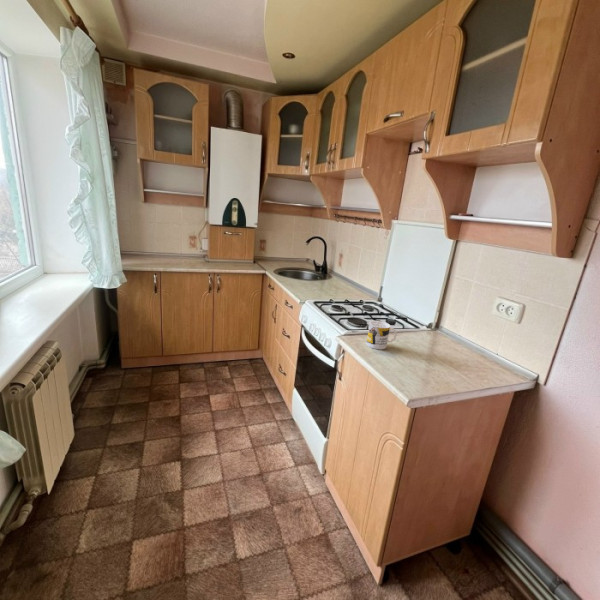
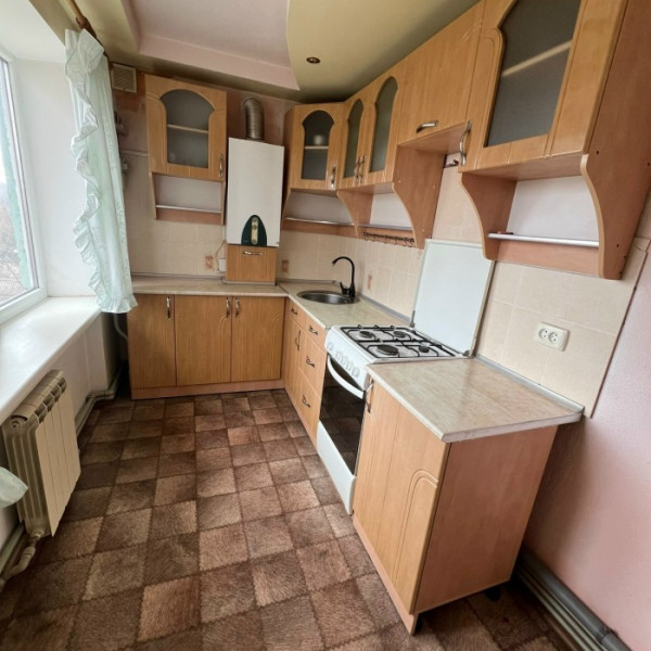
- mug (382, 335)
